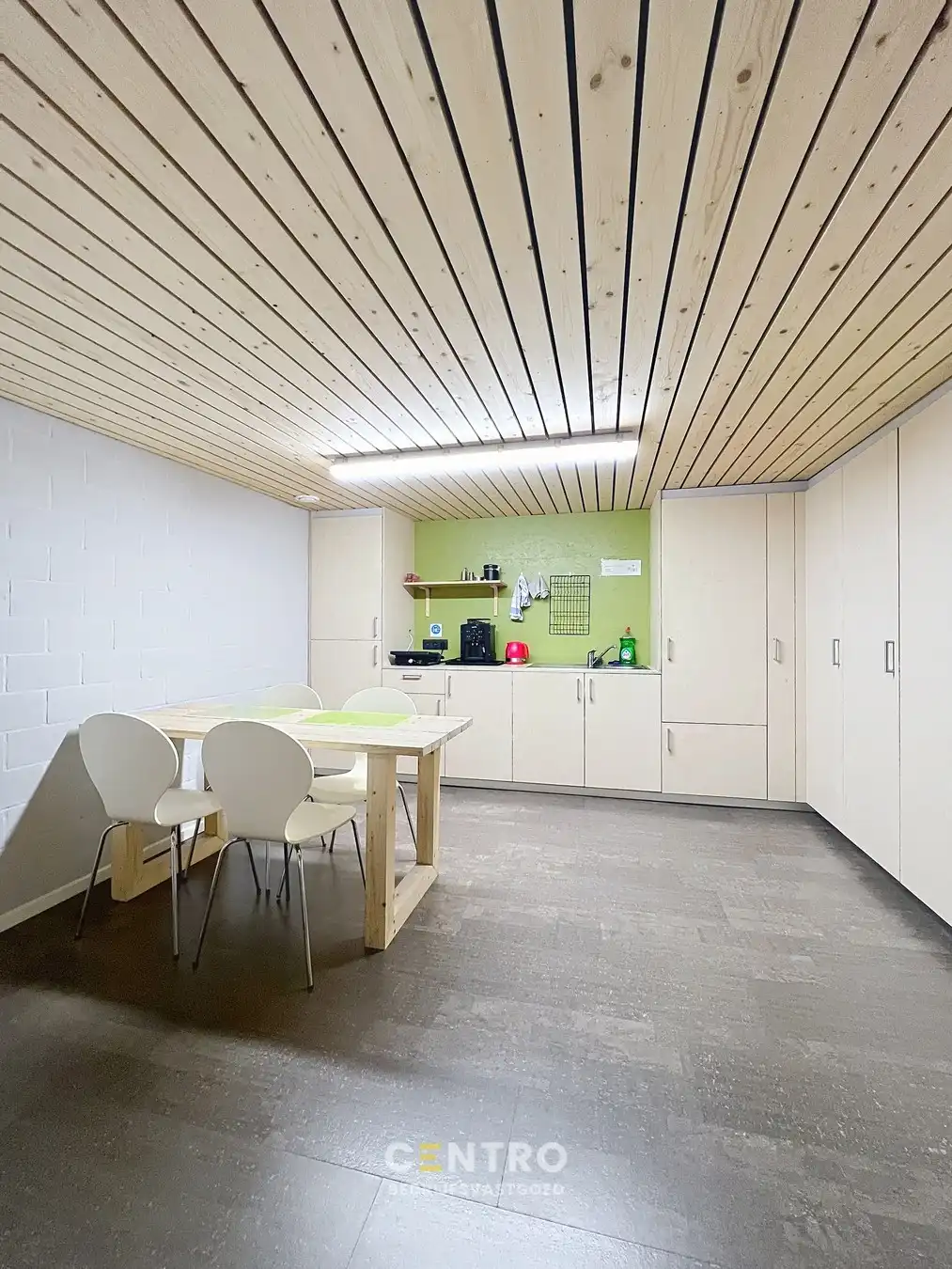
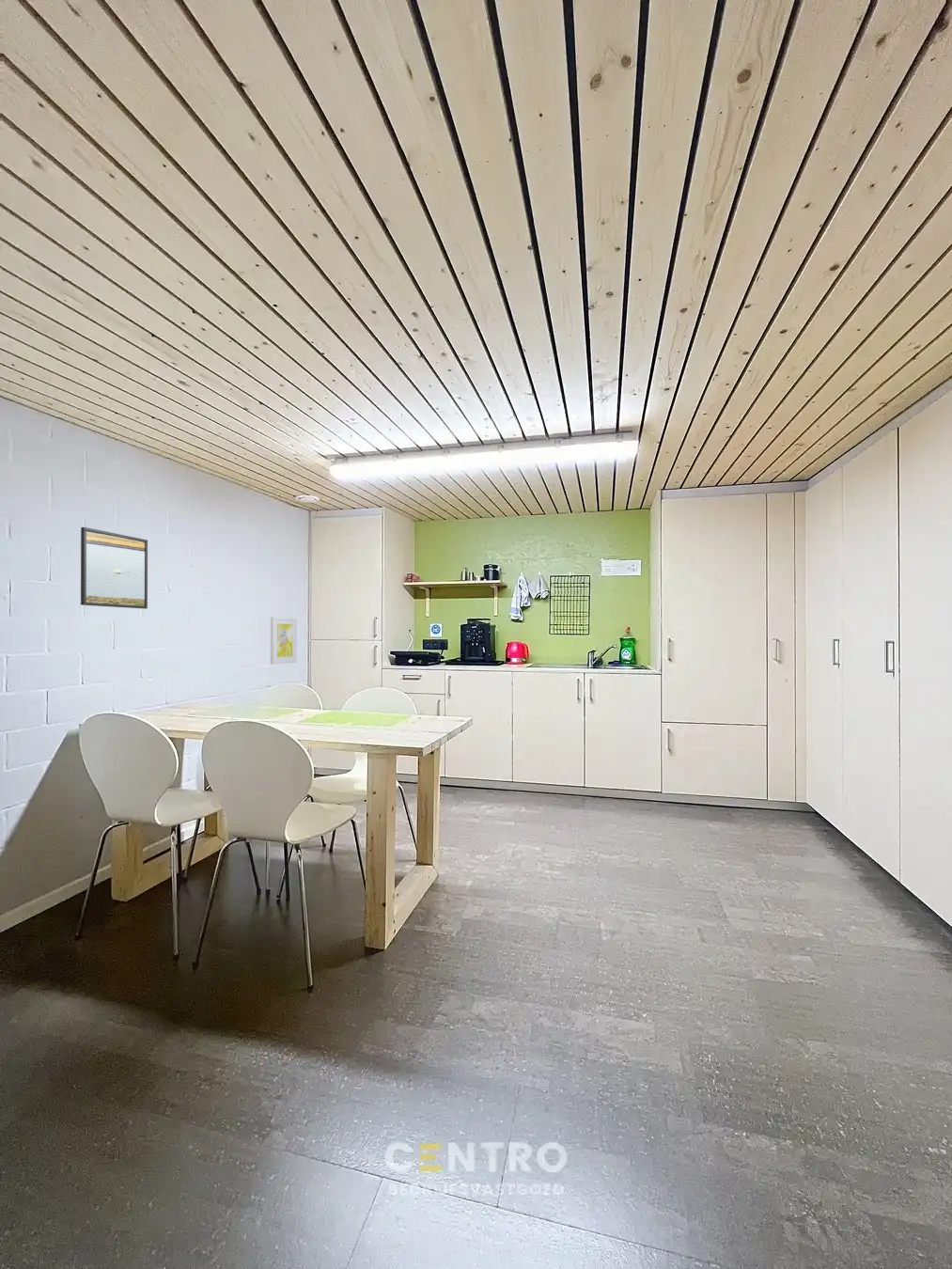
+ wall art (284, 640)
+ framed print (116, 570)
